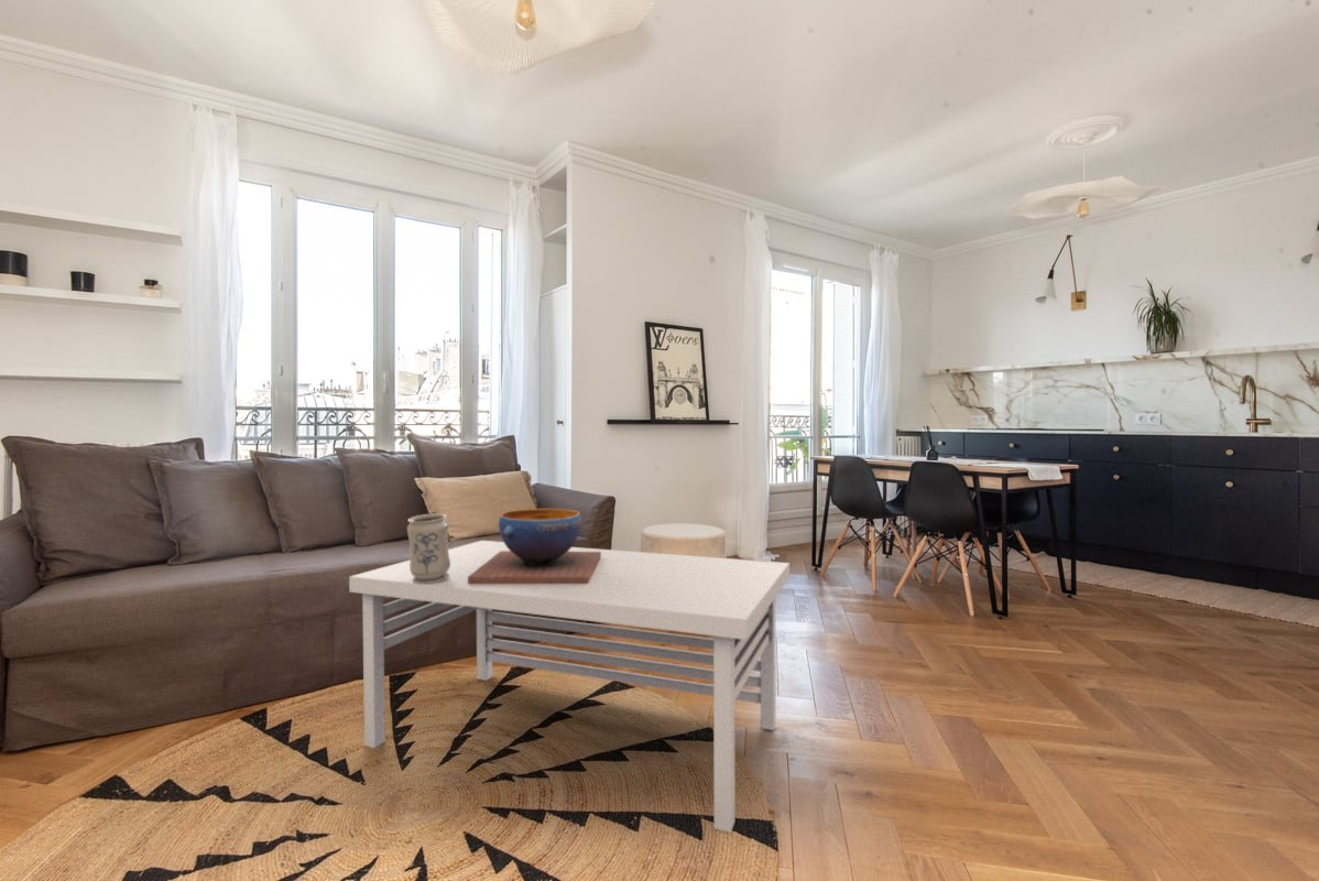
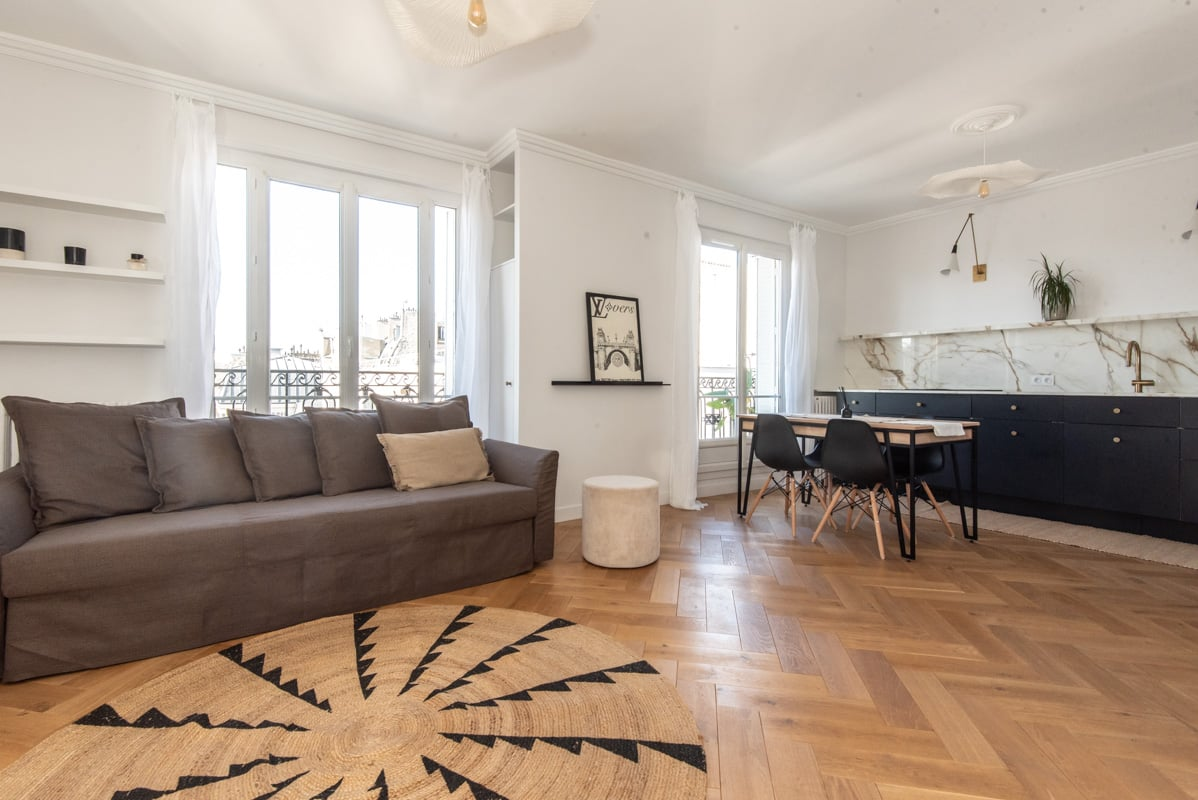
- coffee table (579, 653)
- vase (430, 547)
- decorative bowl (539, 541)
